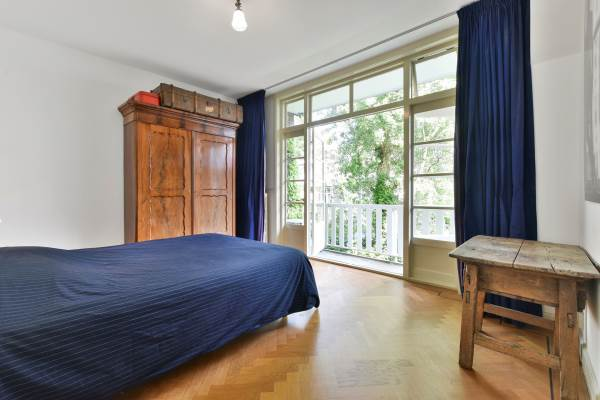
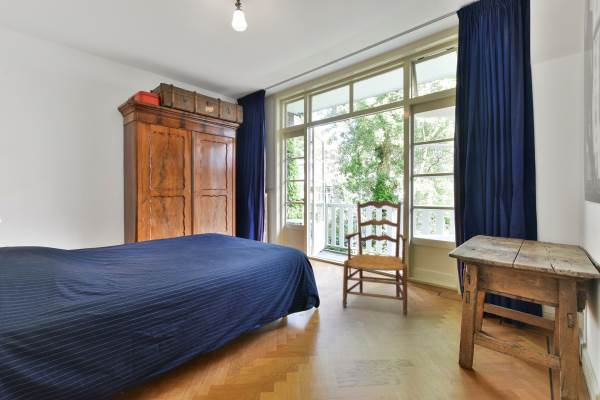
+ armchair (377, 255)
